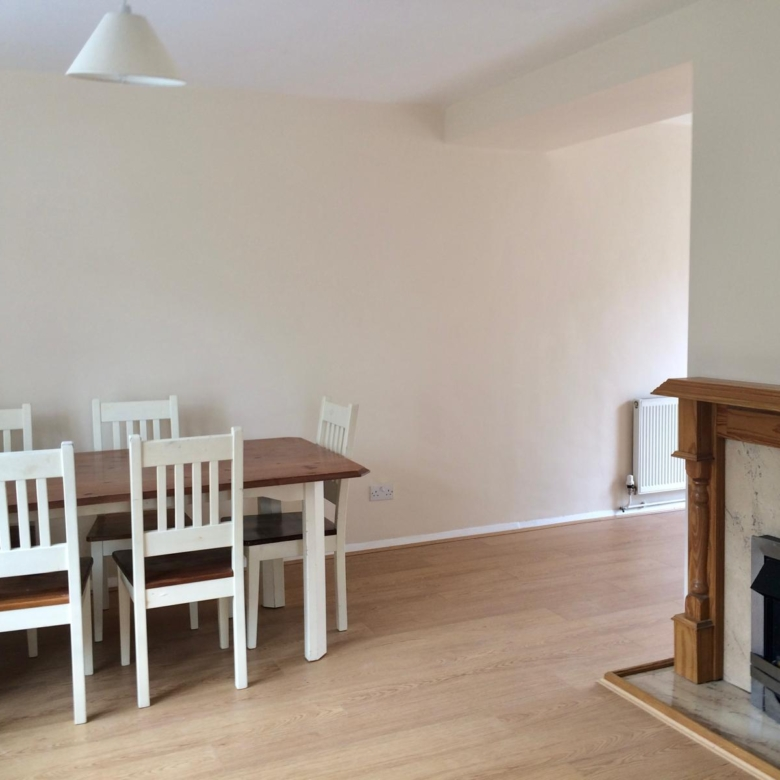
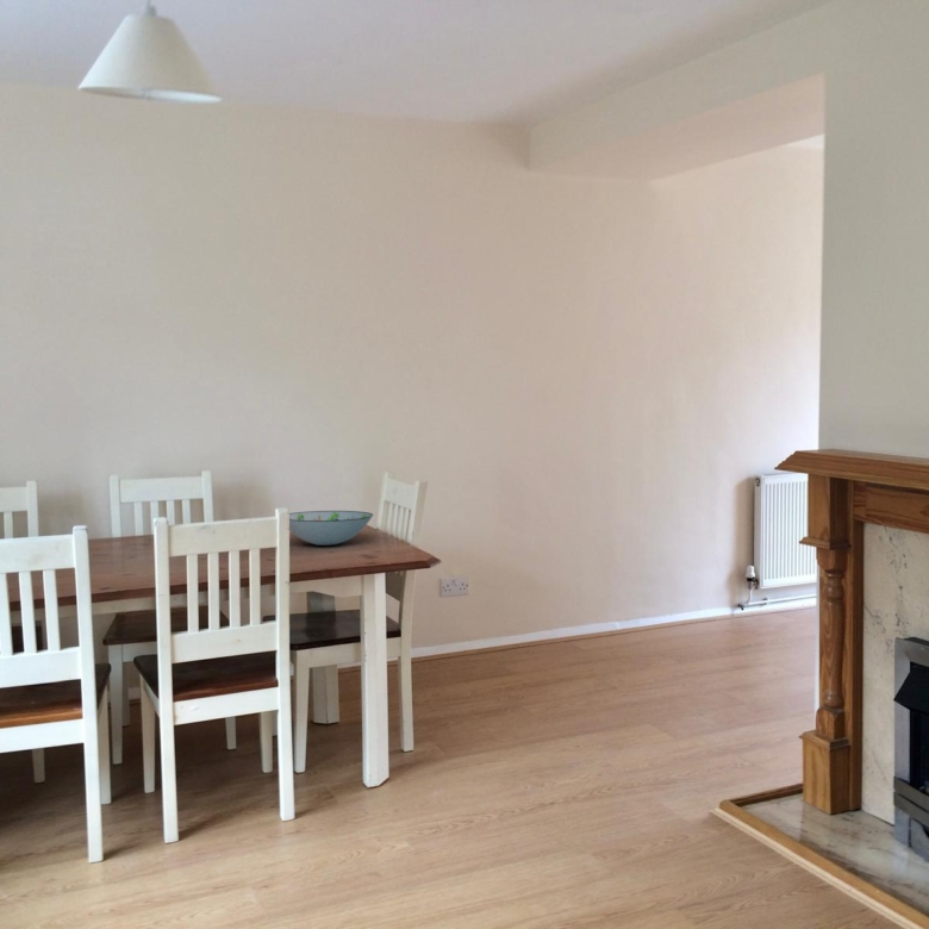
+ decorative bowl (326, 529)
